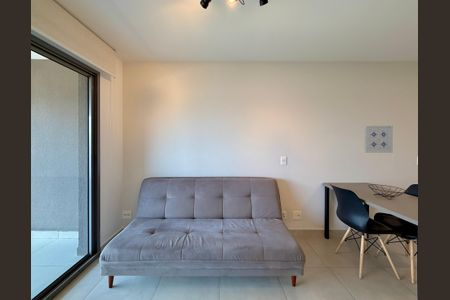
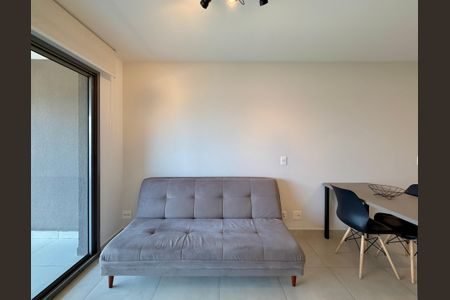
- wall art (378, 139)
